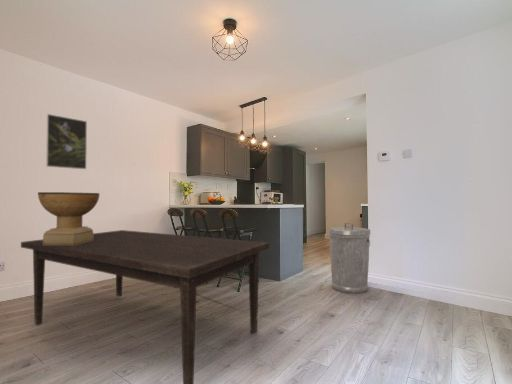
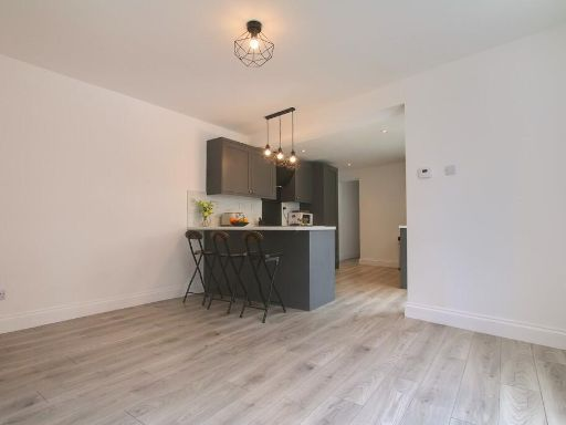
- trash can (349, 255)
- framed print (67, 142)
- decorative bowl (70, 217)
- dining table (142, 280)
